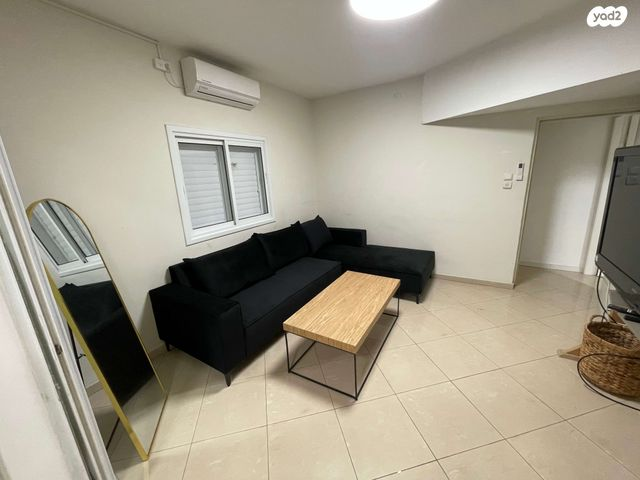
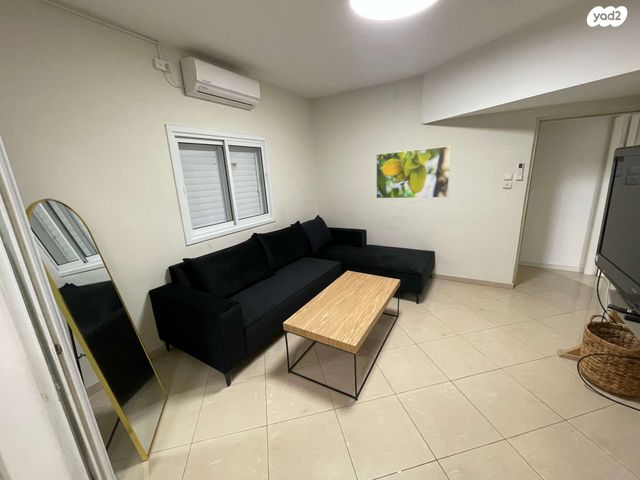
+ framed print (410, 174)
